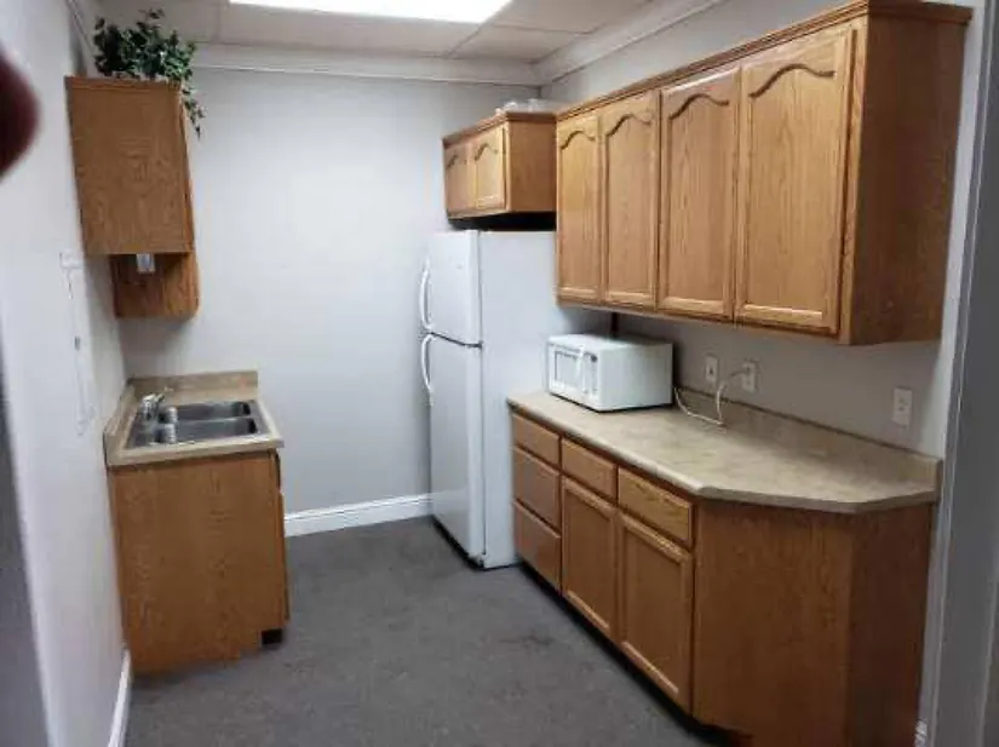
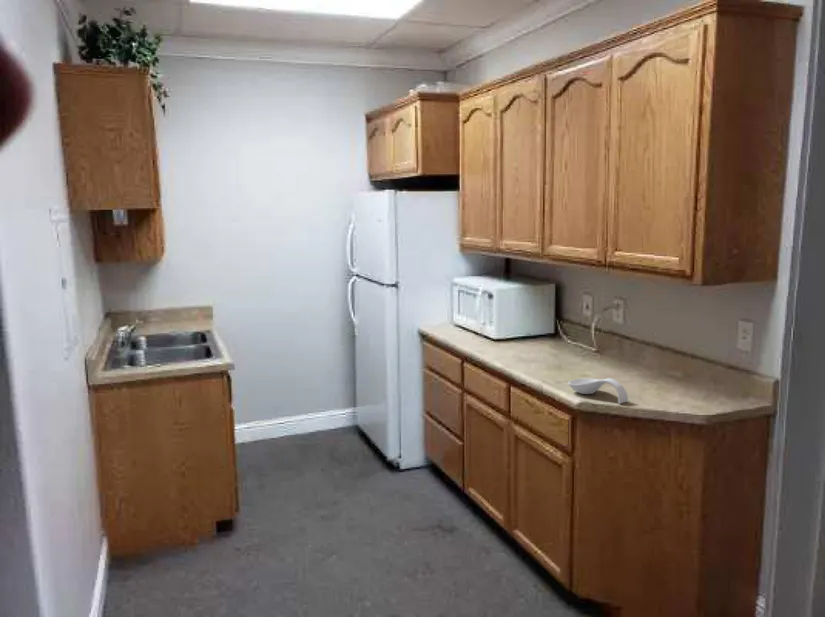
+ spoon rest (597, 385)
